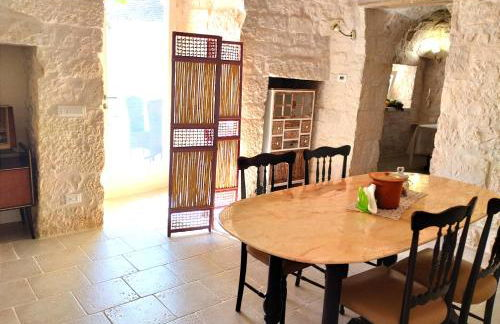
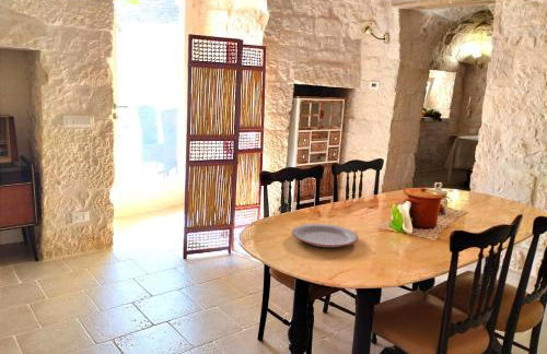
+ plate (324, 236)
